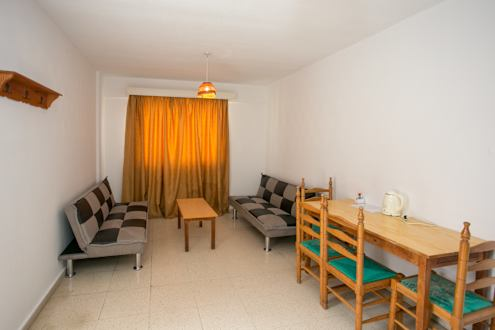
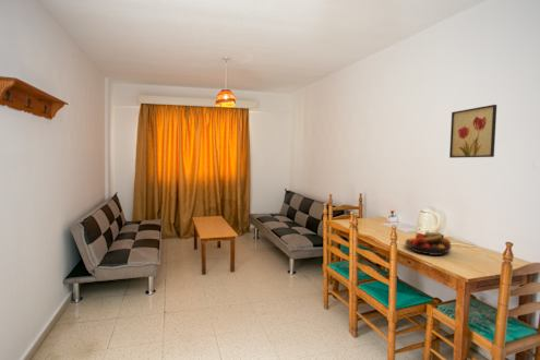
+ wall art (471, 133)
+ fruit bowl (427, 241)
